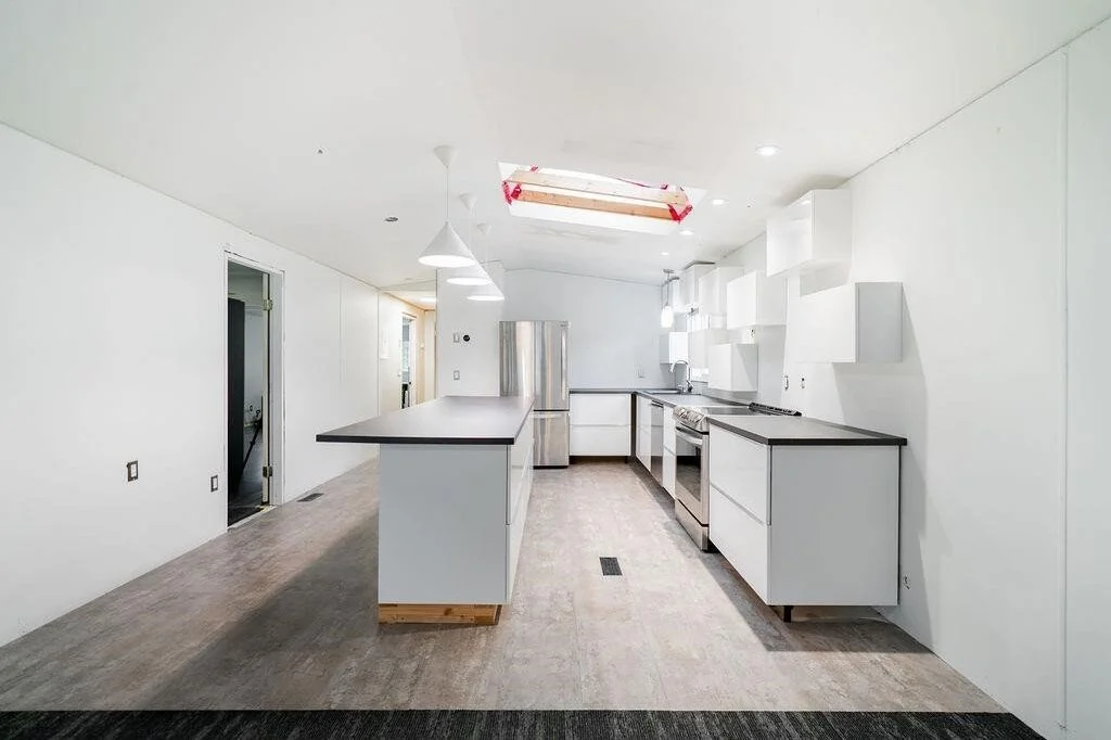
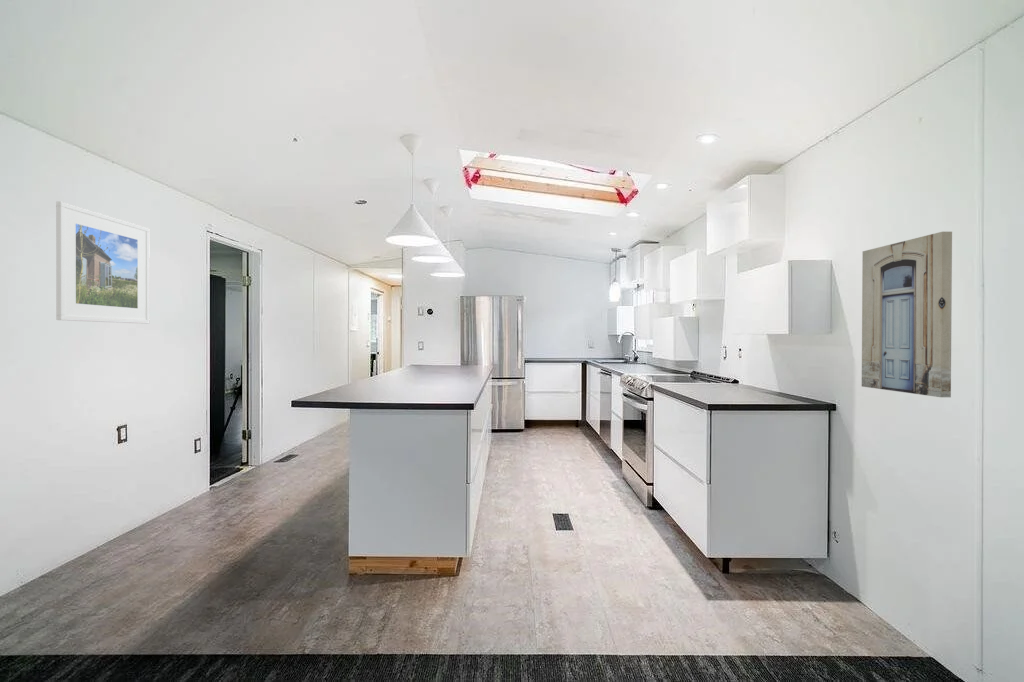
+ wall art (902, 317)
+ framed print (108, 269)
